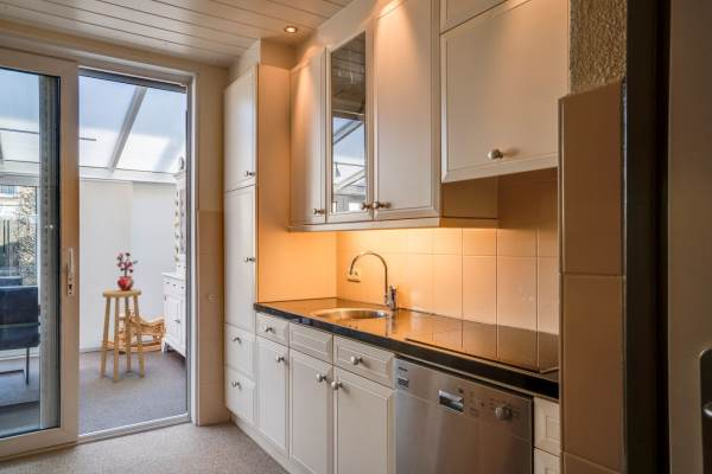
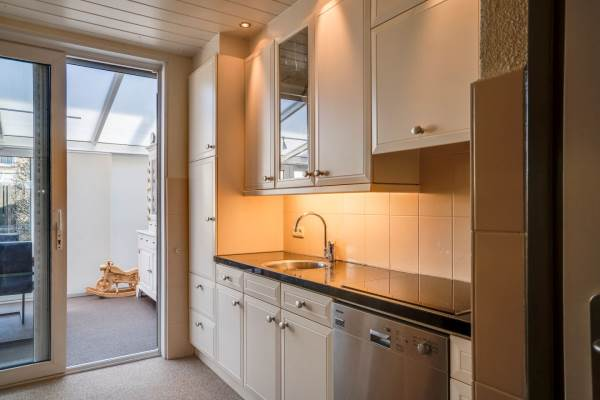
- potted plant (125, 270)
- stool (126, 333)
